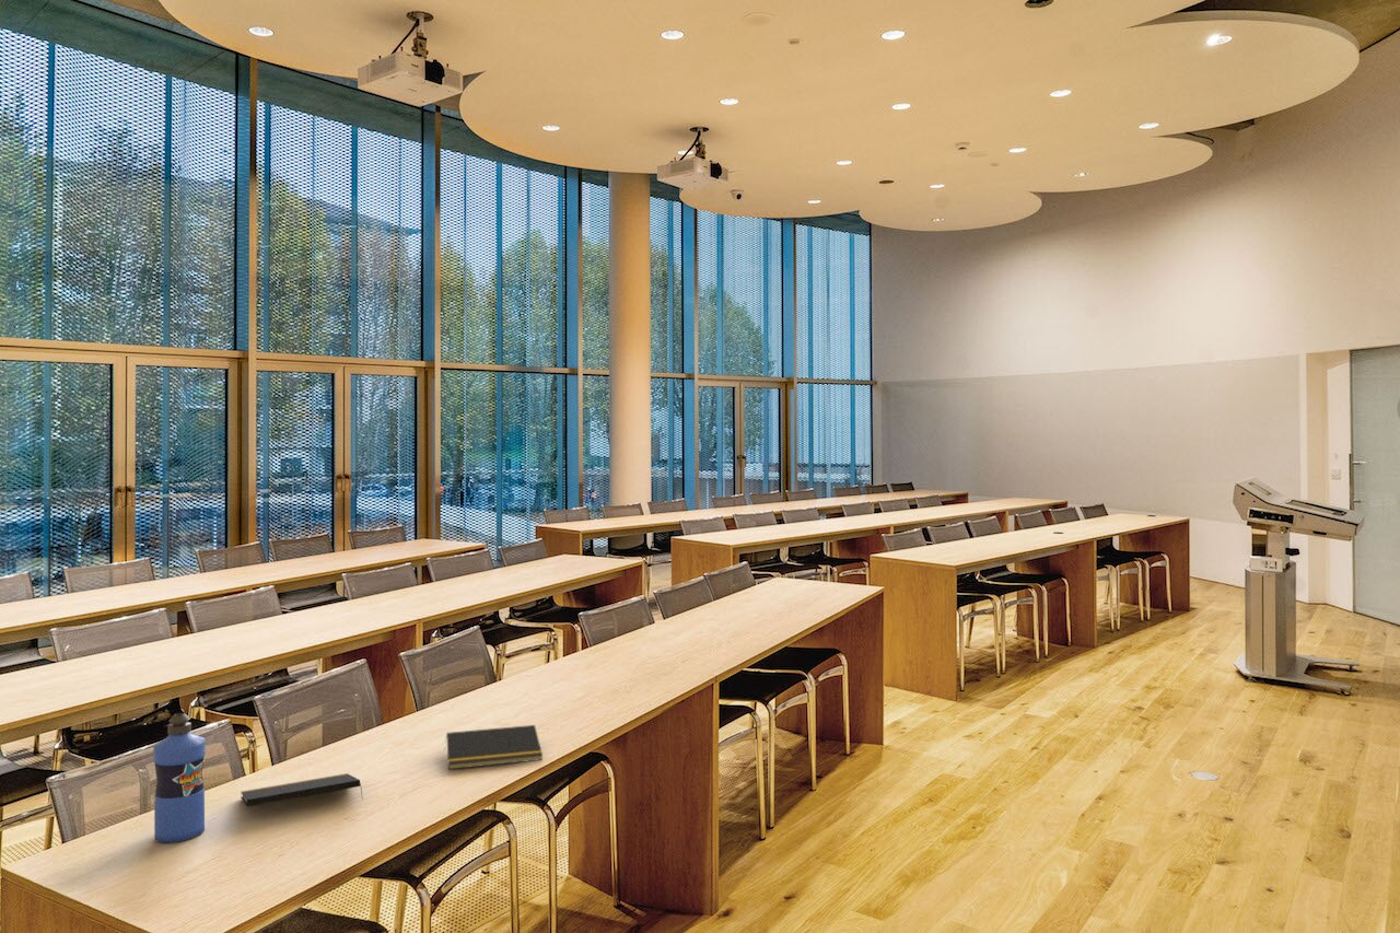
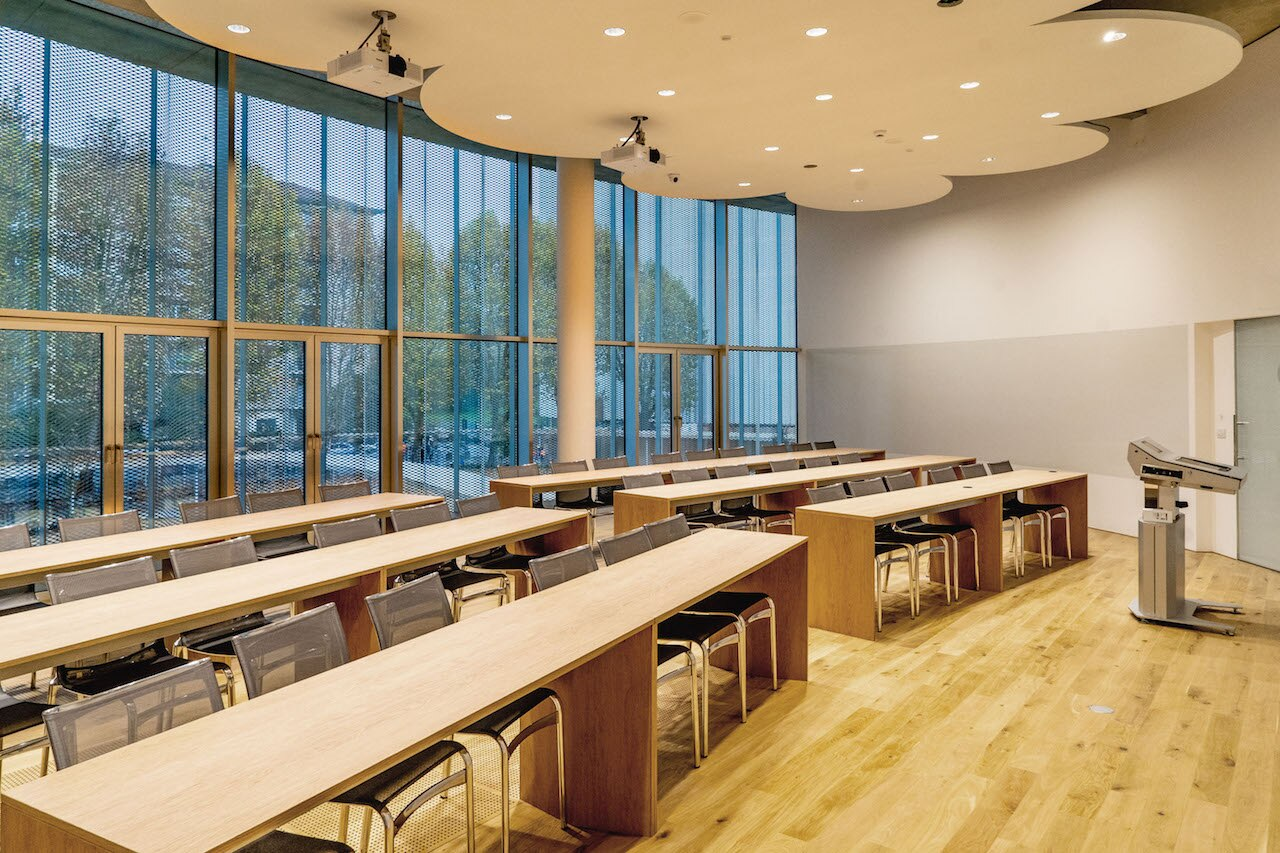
- notepad (300, 789)
- notepad (493, 746)
- water bottle (179, 773)
